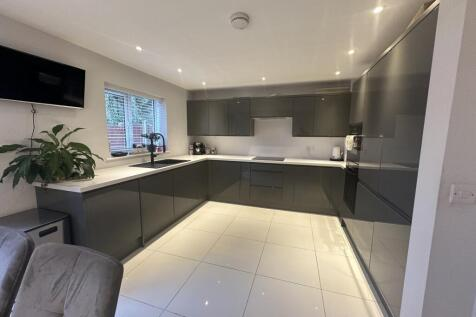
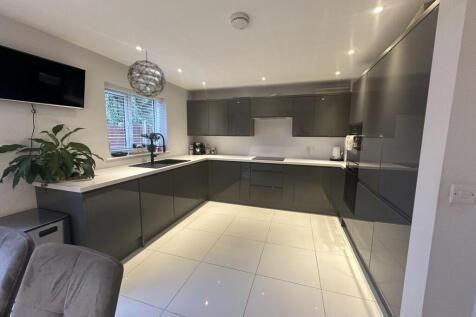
+ pendant light (147, 74)
